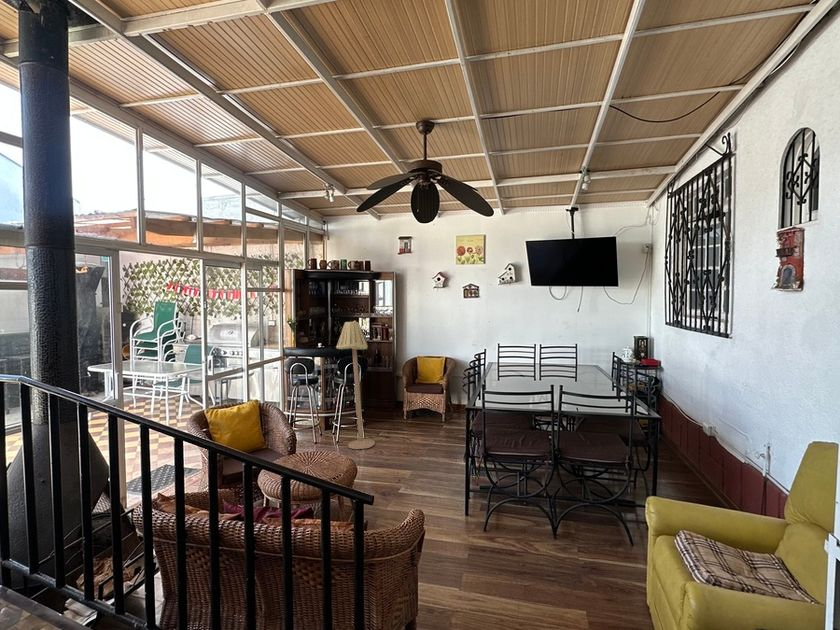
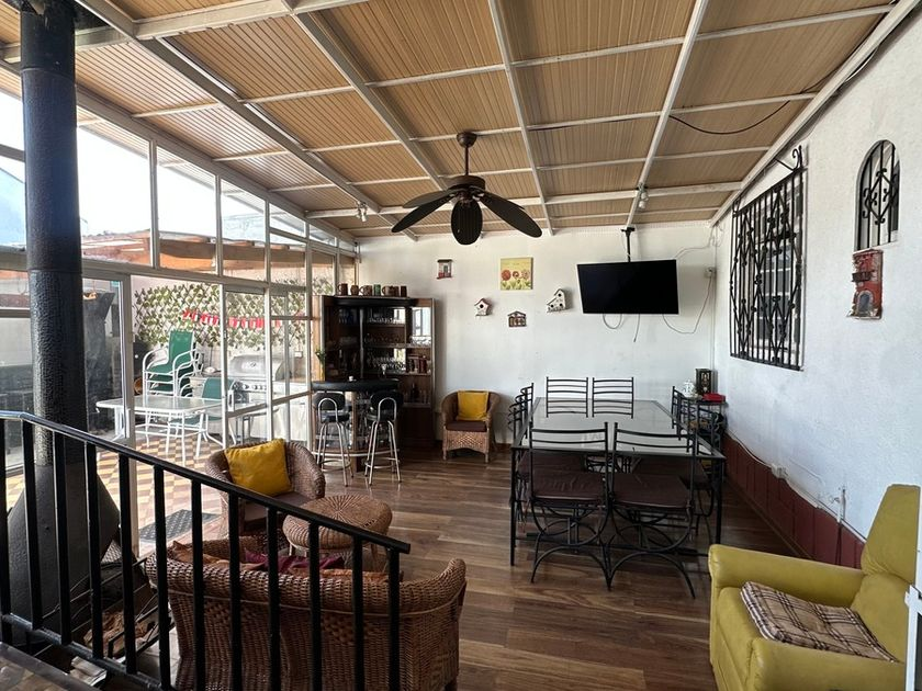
- floor lamp (355, 382)
